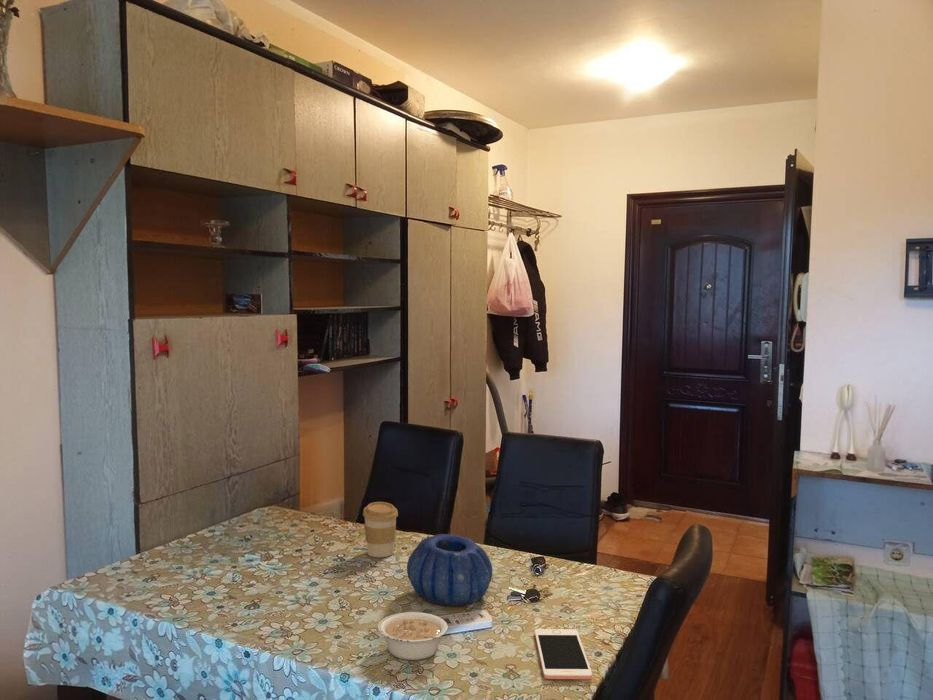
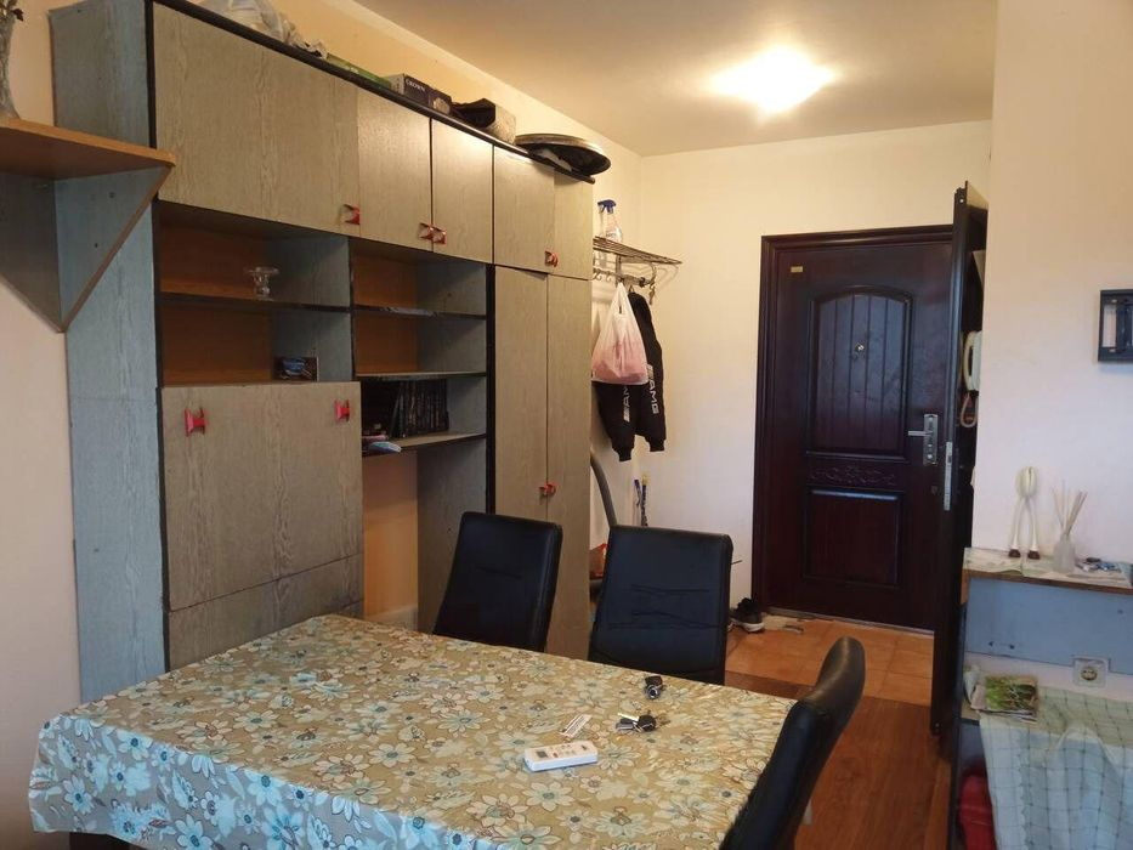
- coffee cup (380, 529)
- cell phone (561, 652)
- legume (415, 635)
- decorative bowl (449, 567)
